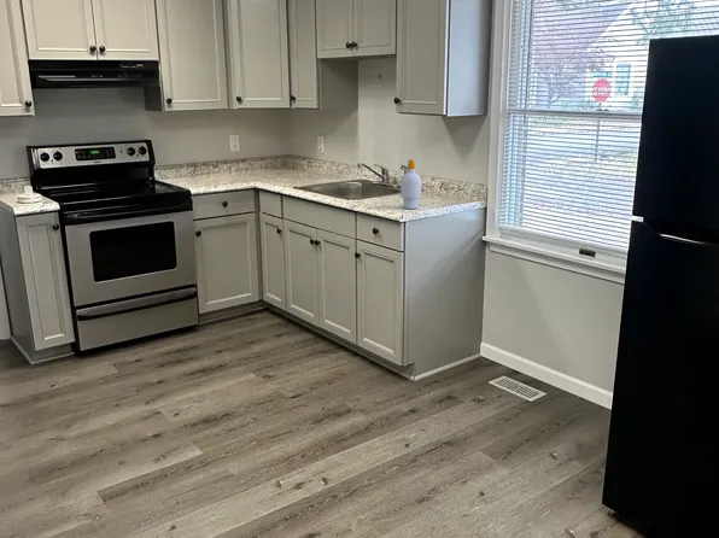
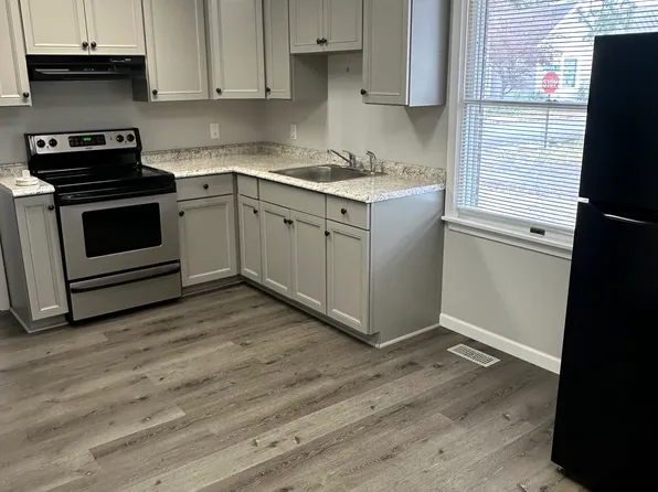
- soap bottle (410, 183)
